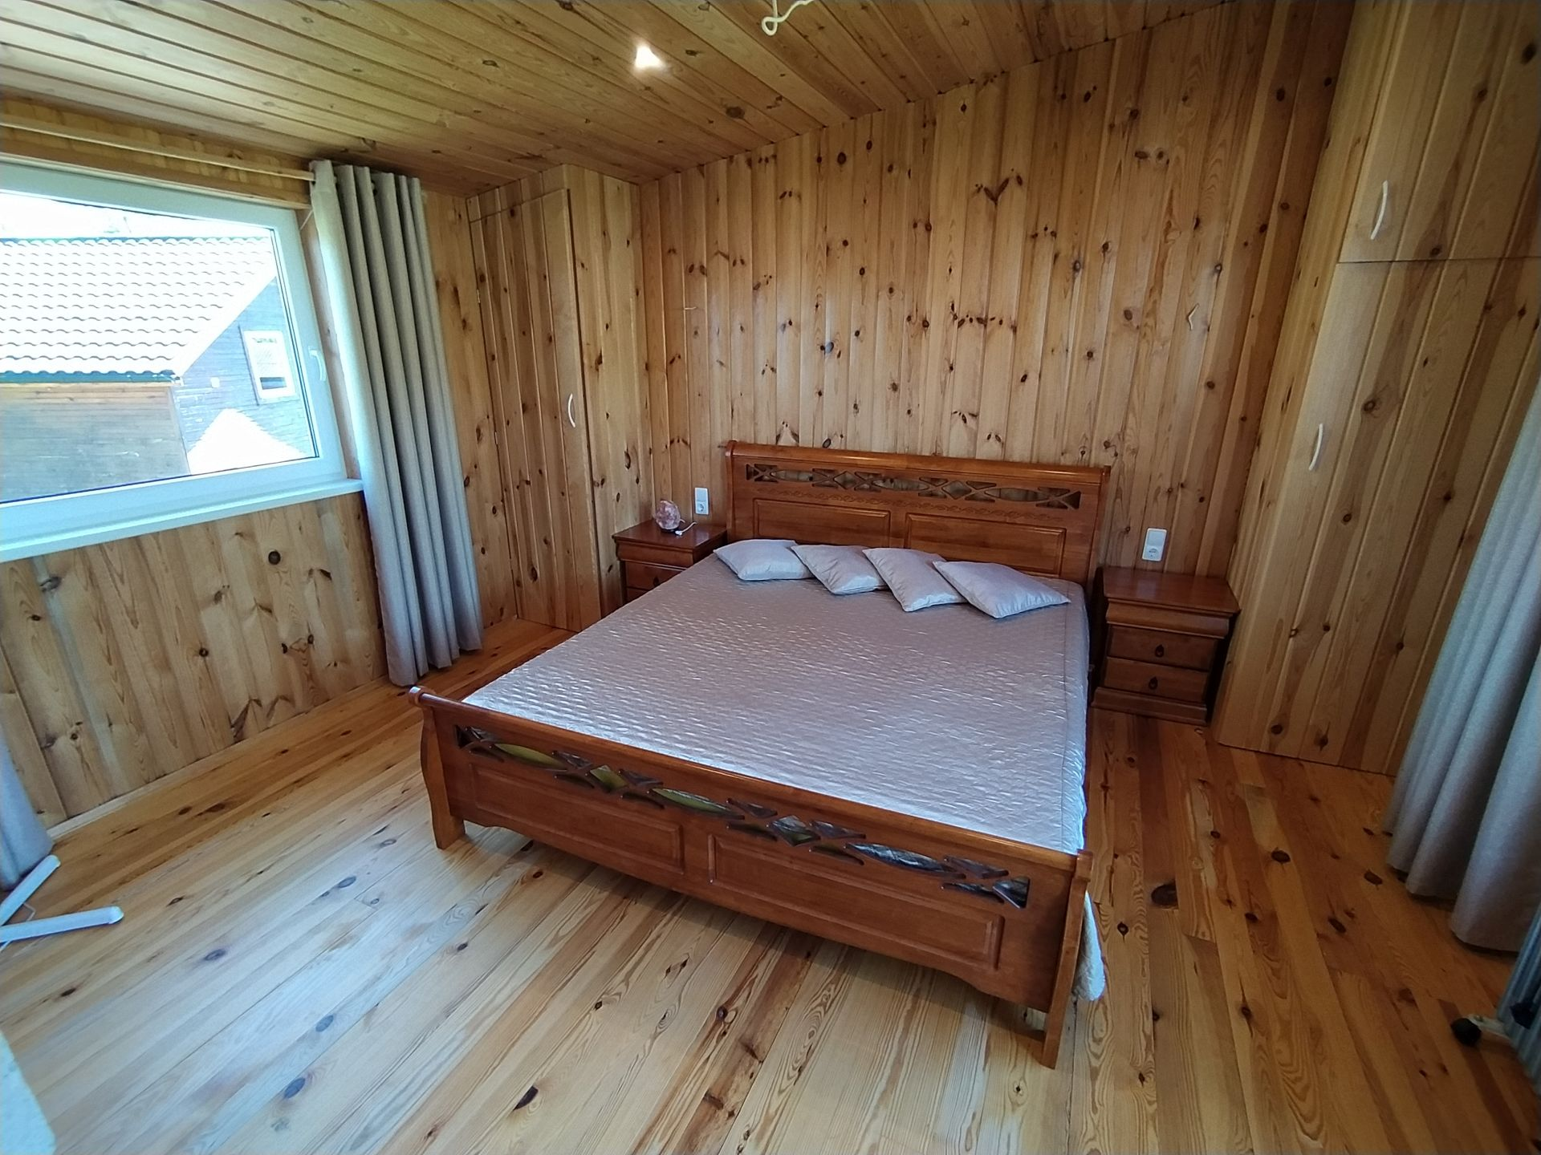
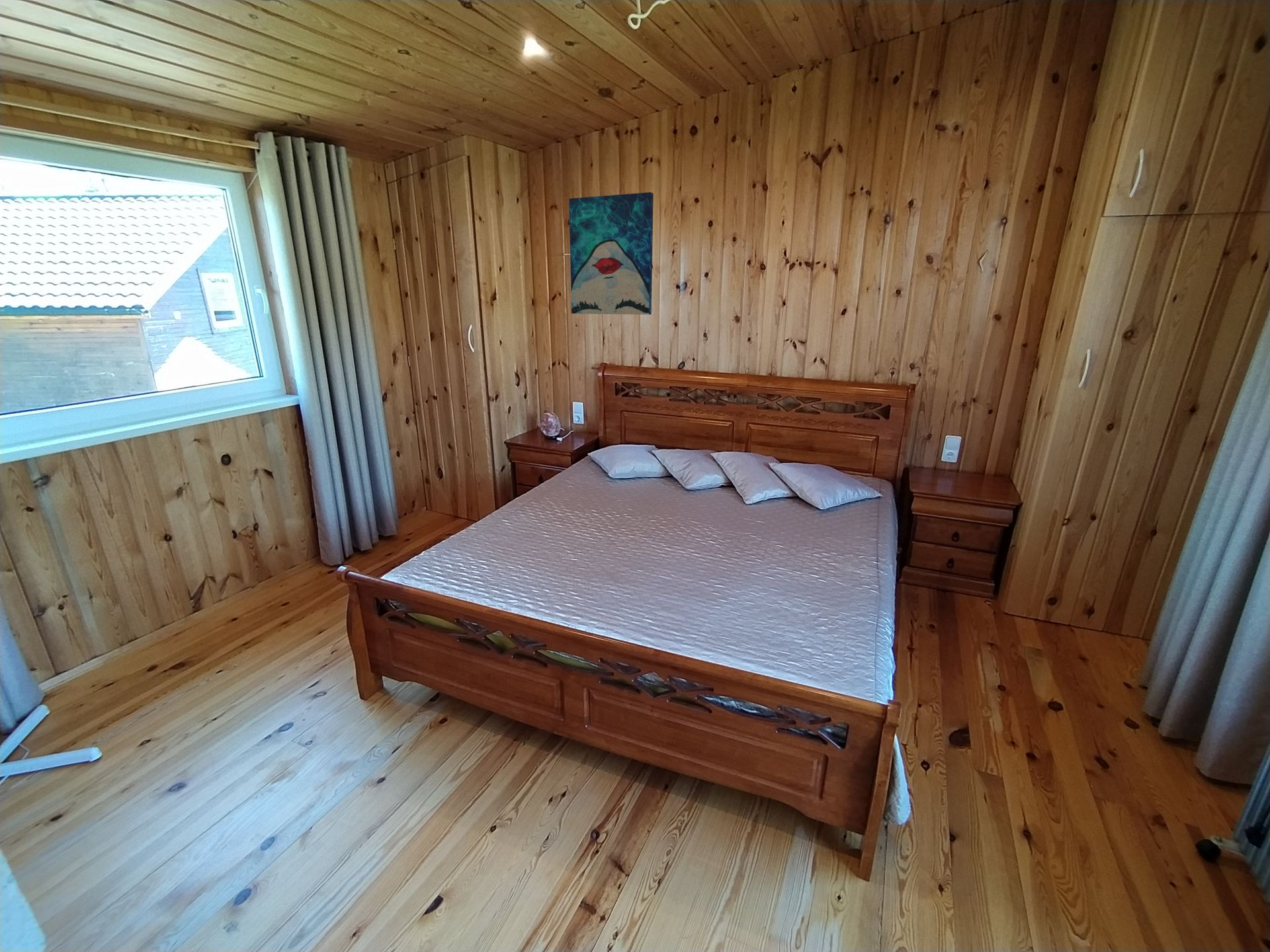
+ wall art (610, 257)
